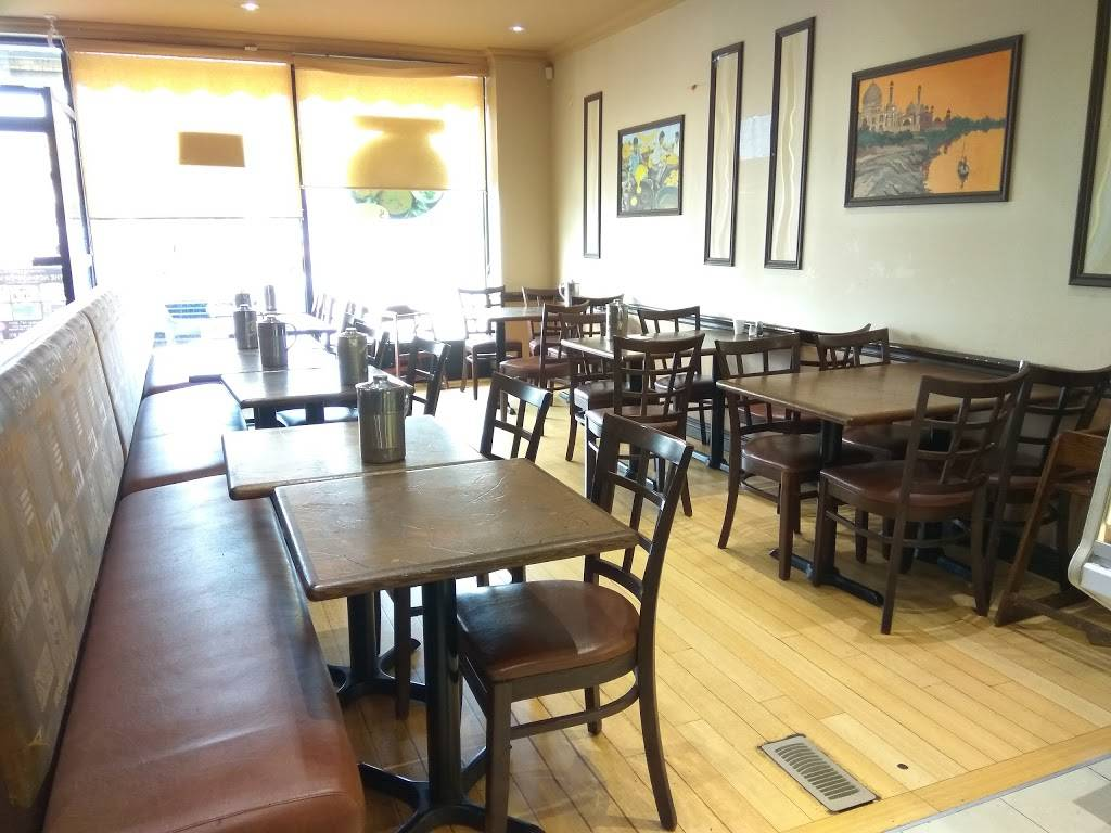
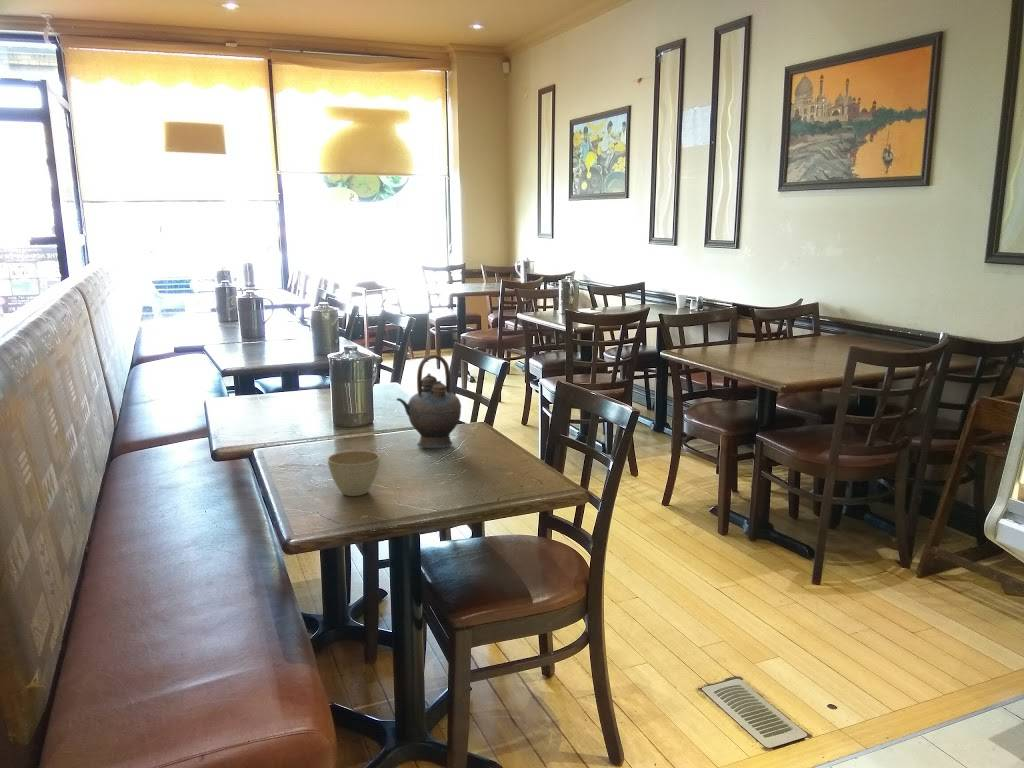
+ flower pot (354, 474)
+ teapot (428, 401)
